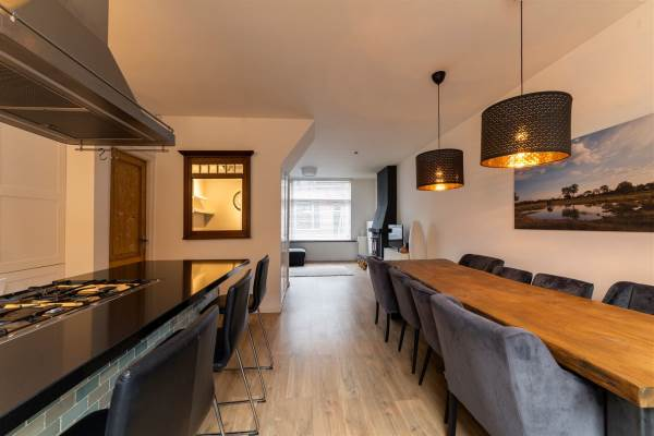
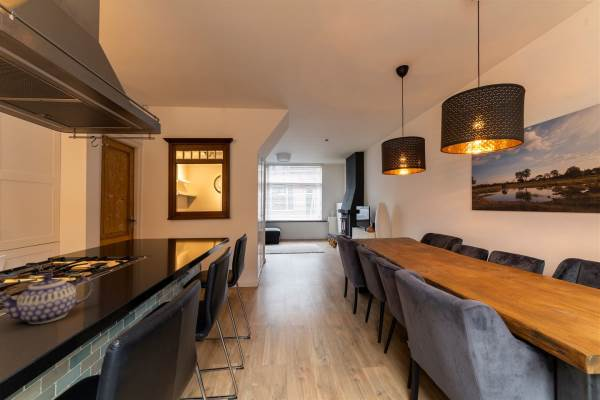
+ teapot (48, 296)
